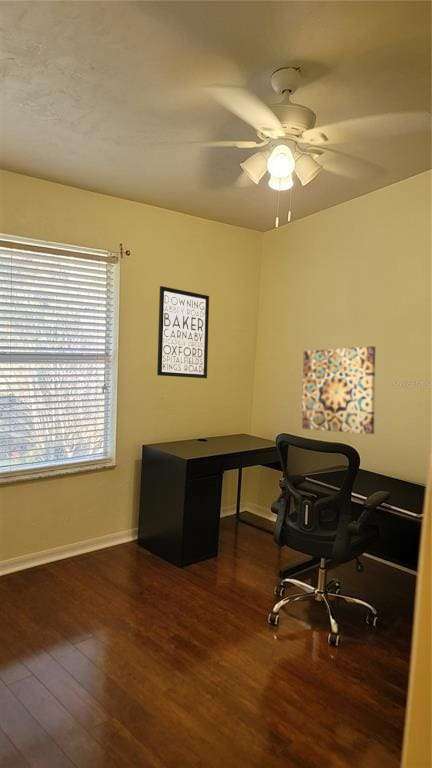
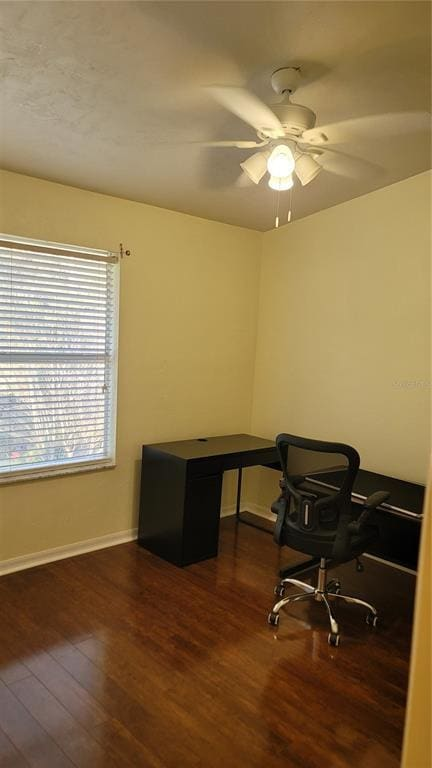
- wall art (336, 390)
- wall art (184, 334)
